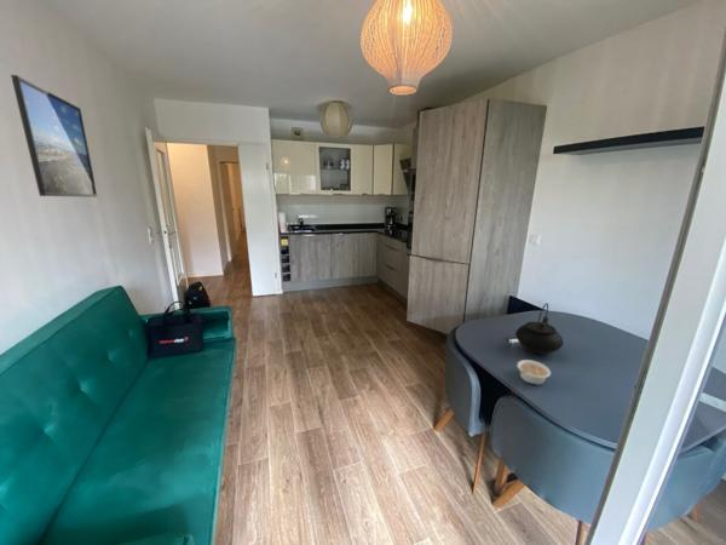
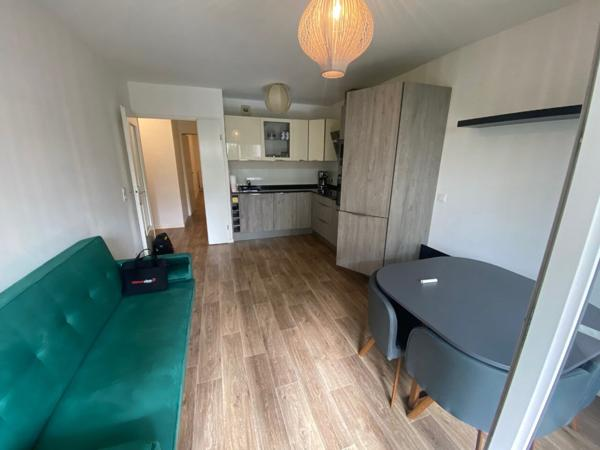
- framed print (62, 147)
- legume (532, 372)
- teapot (540, 326)
